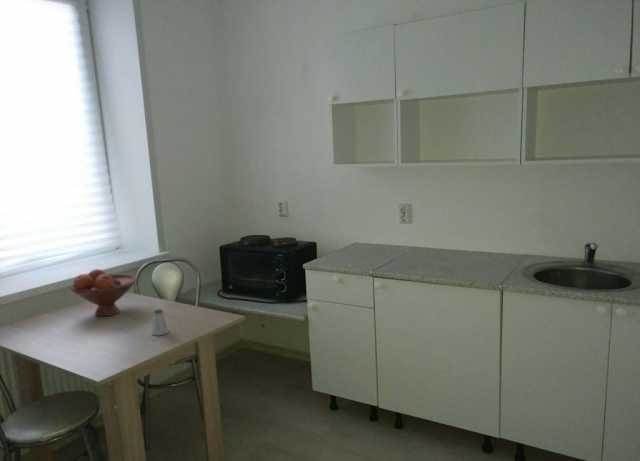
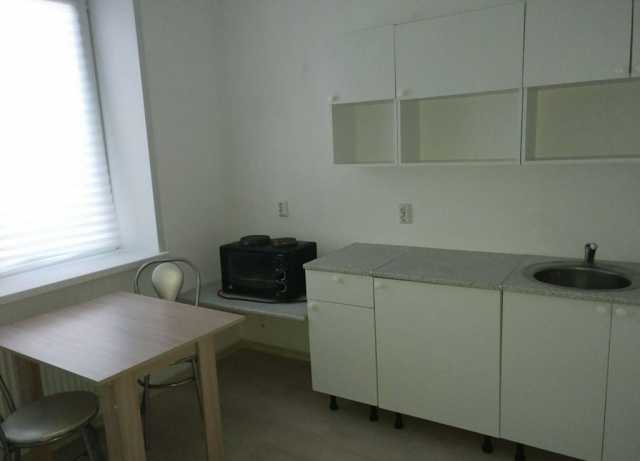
- saltshaker (159, 321)
- fruit bowl (104, 291)
